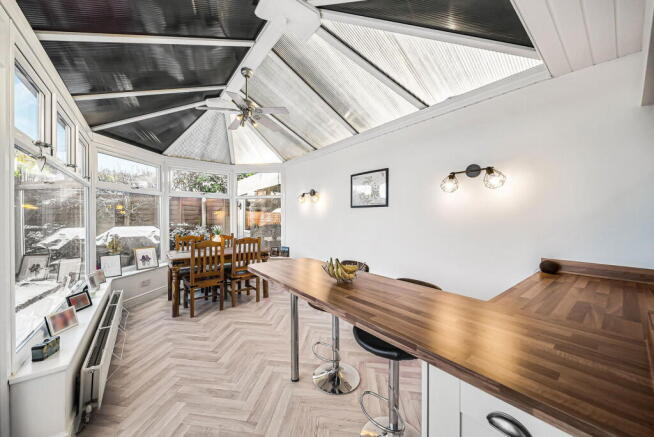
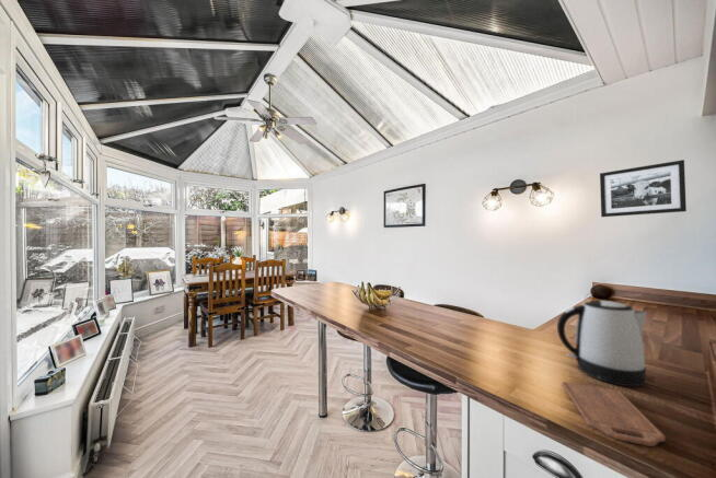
+ picture frame (639, 190)
+ kettle (599, 336)
+ cutting board (608, 409)
